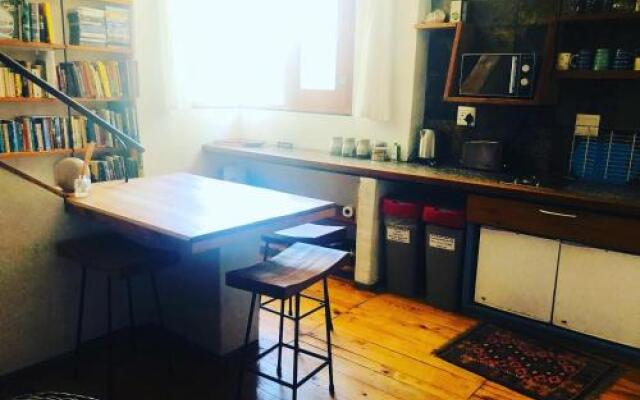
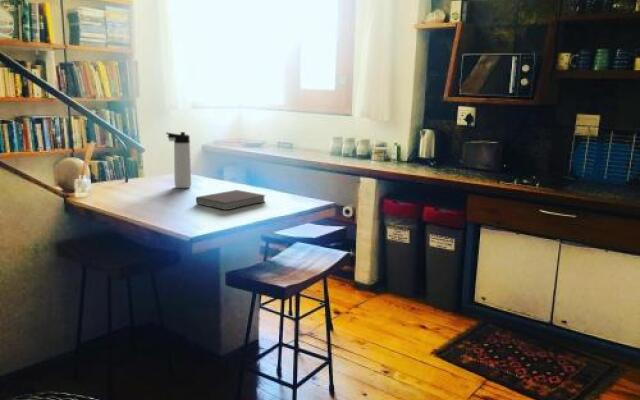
+ thermos bottle (178, 160)
+ notebook (231, 199)
